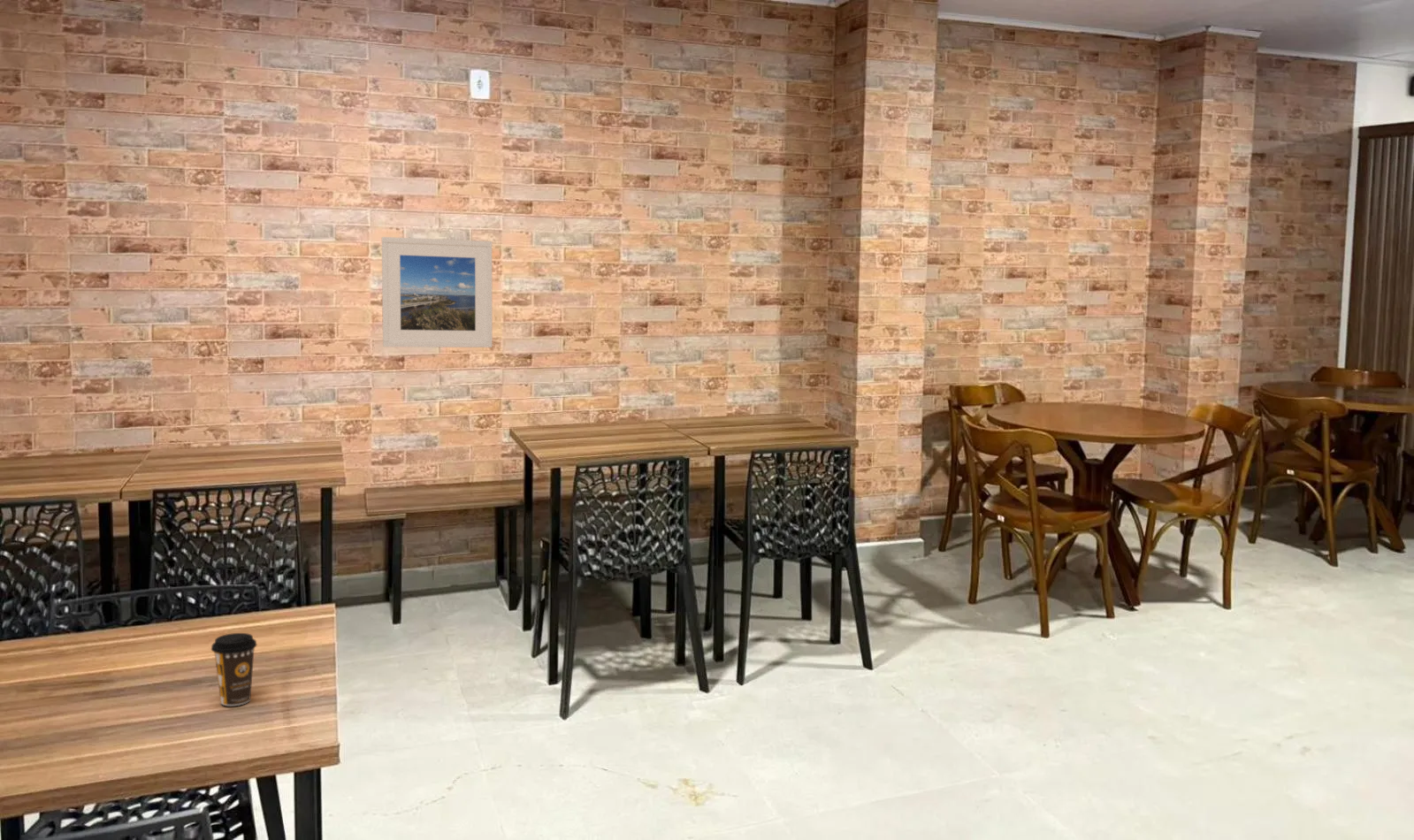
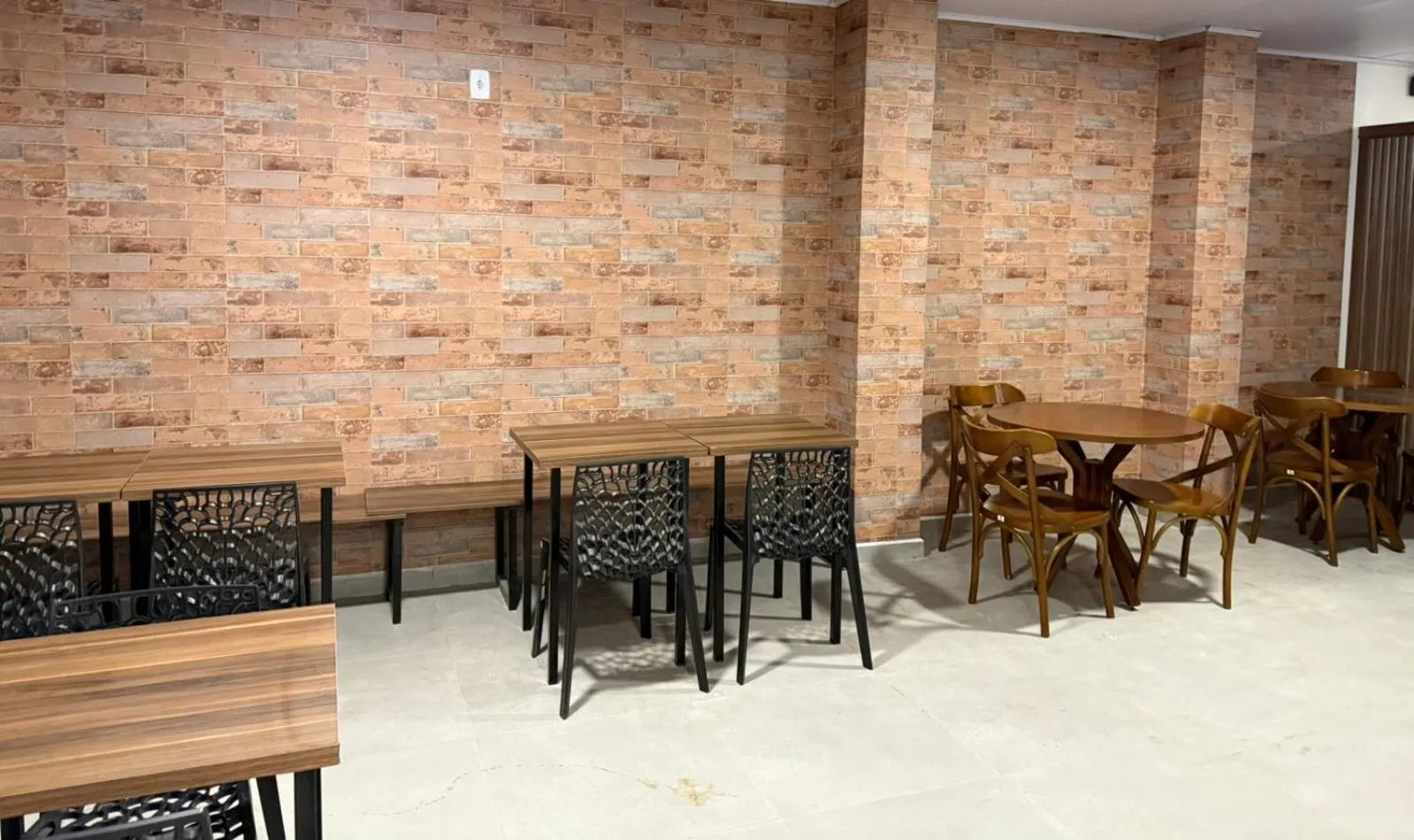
- coffee cup (234, 669)
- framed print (438, 293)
